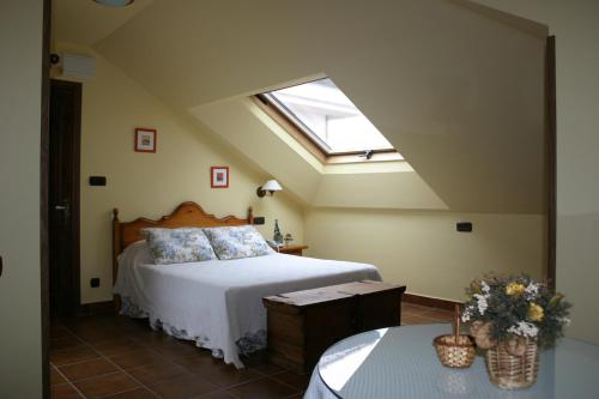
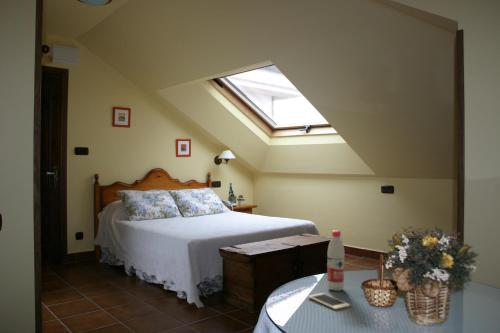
+ water bottle (335, 259)
+ cell phone (328, 300)
